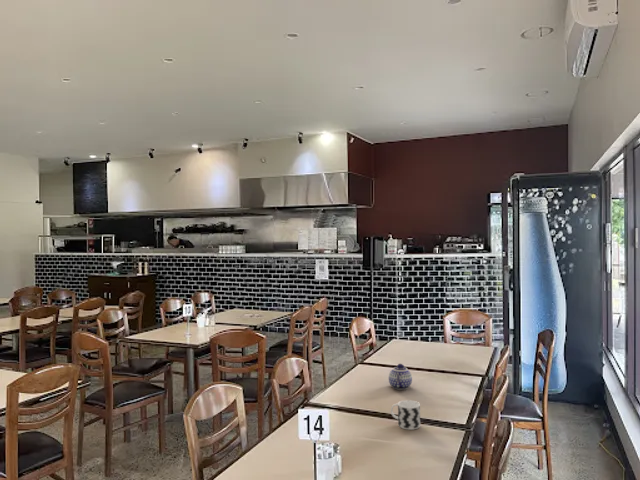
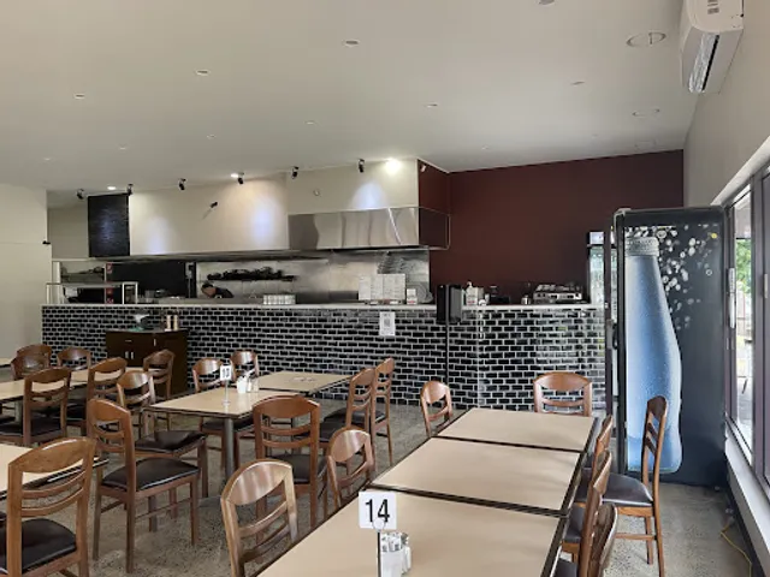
- cup (405, 414)
- teapot (400, 375)
